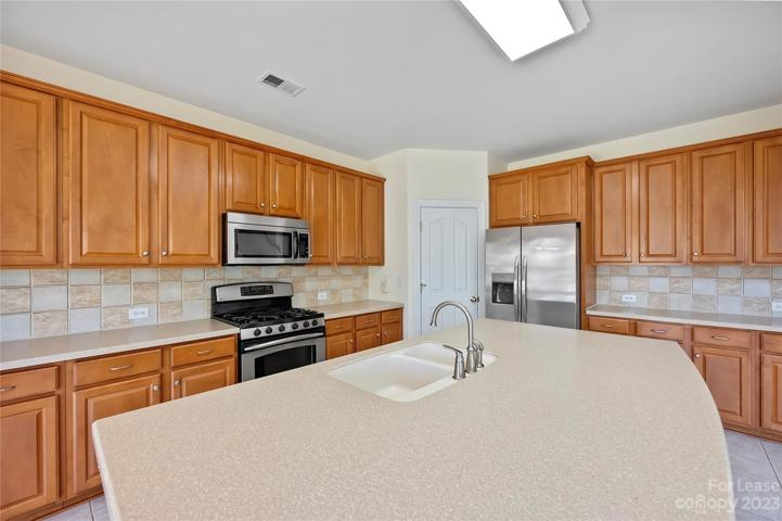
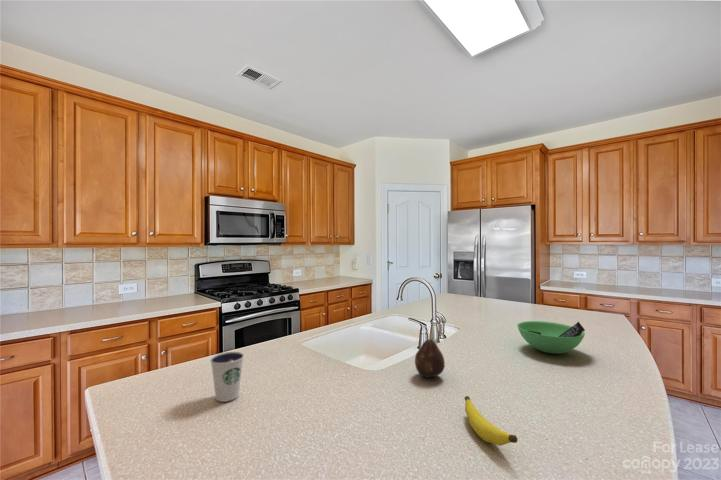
+ bowl (549, 336)
+ banana (482, 423)
+ dixie cup (227, 377)
+ fruit (429, 357)
